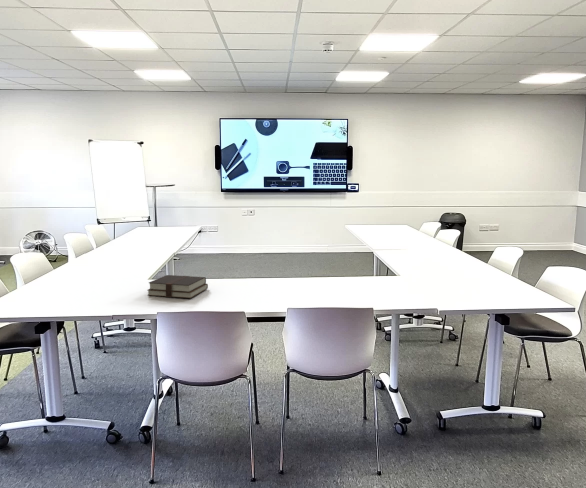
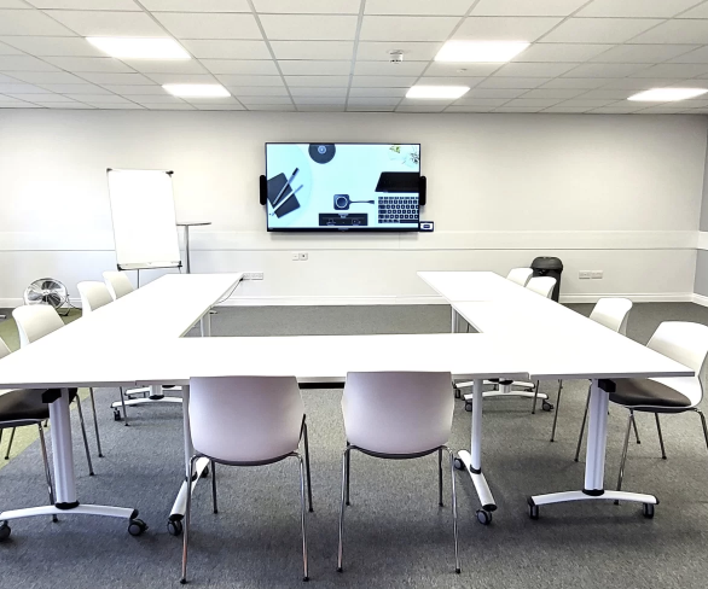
- bible (178, 285)
